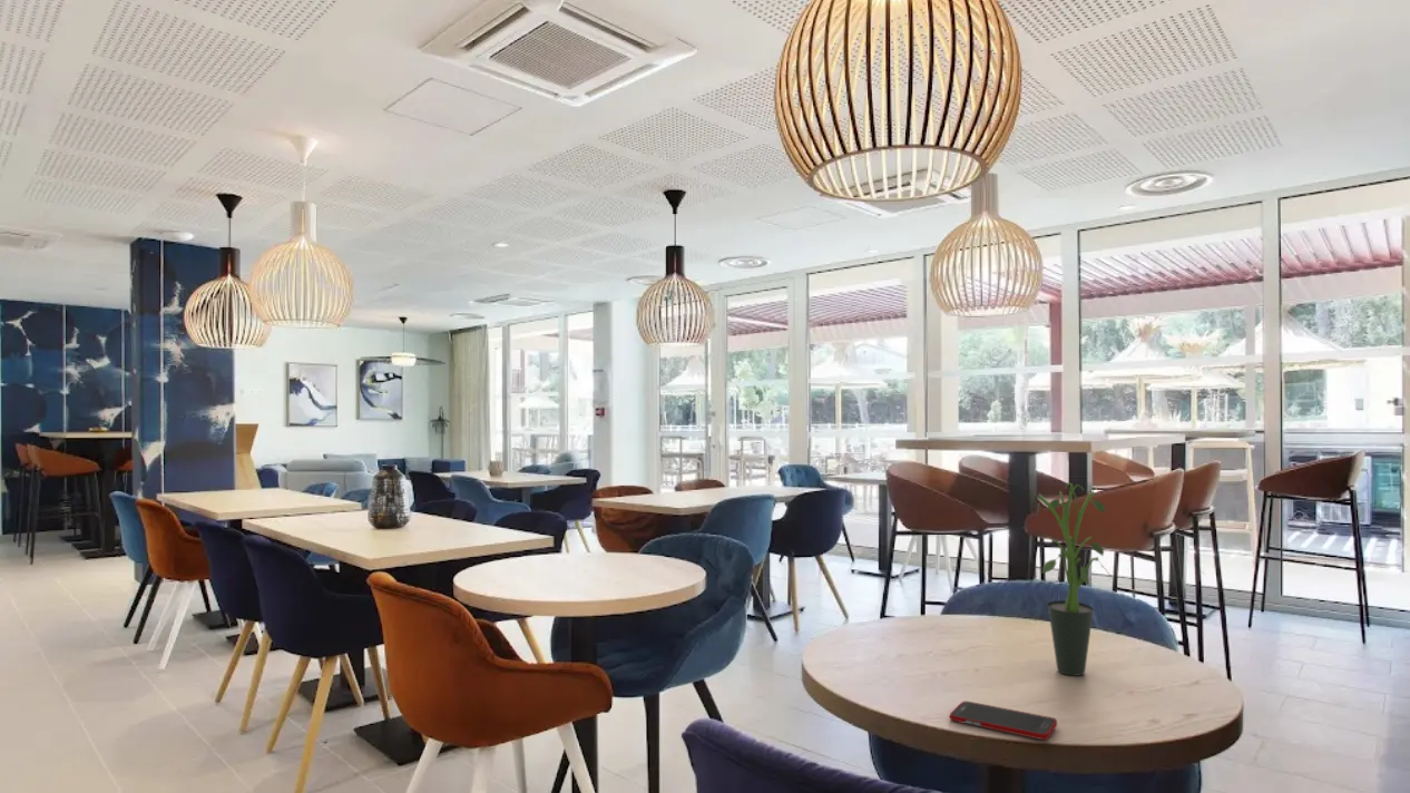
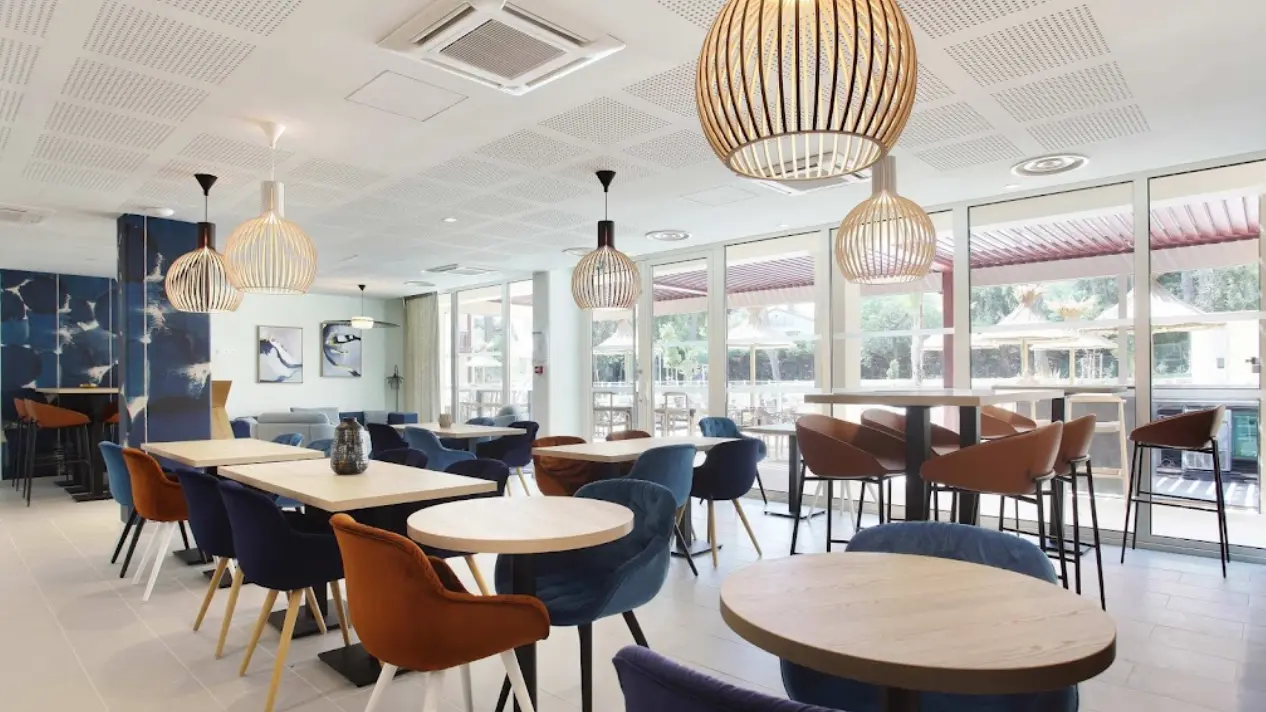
- cell phone (1002, 719)
- potted plant (1075, 576)
